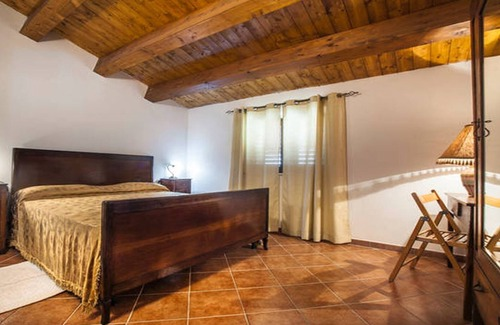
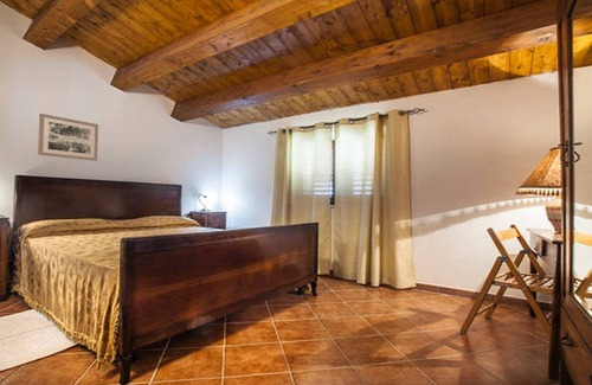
+ wall art (70, 139)
